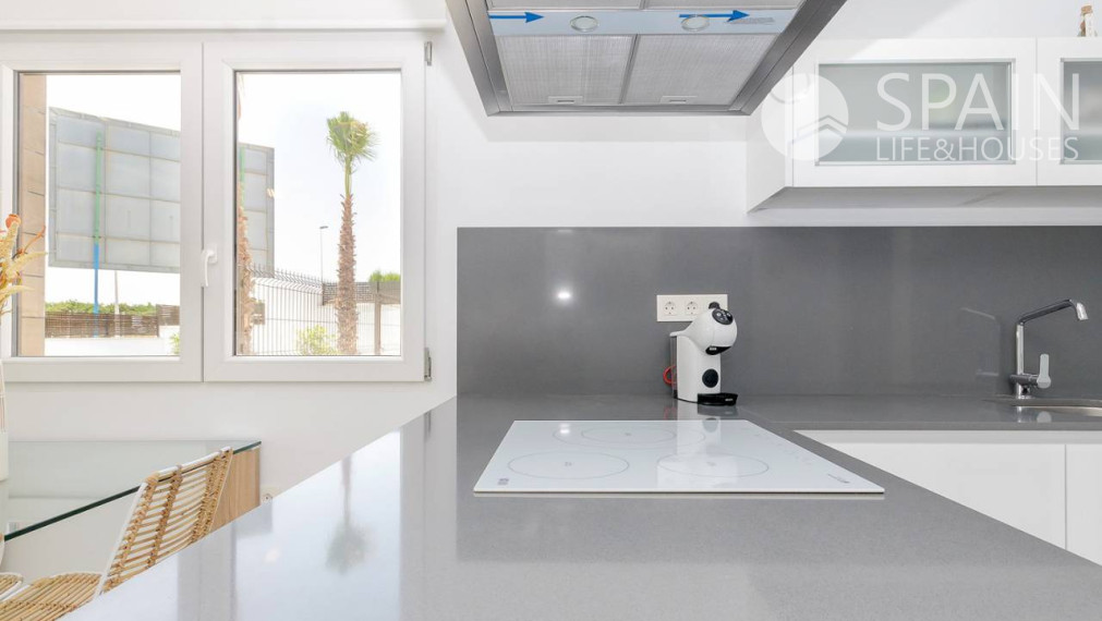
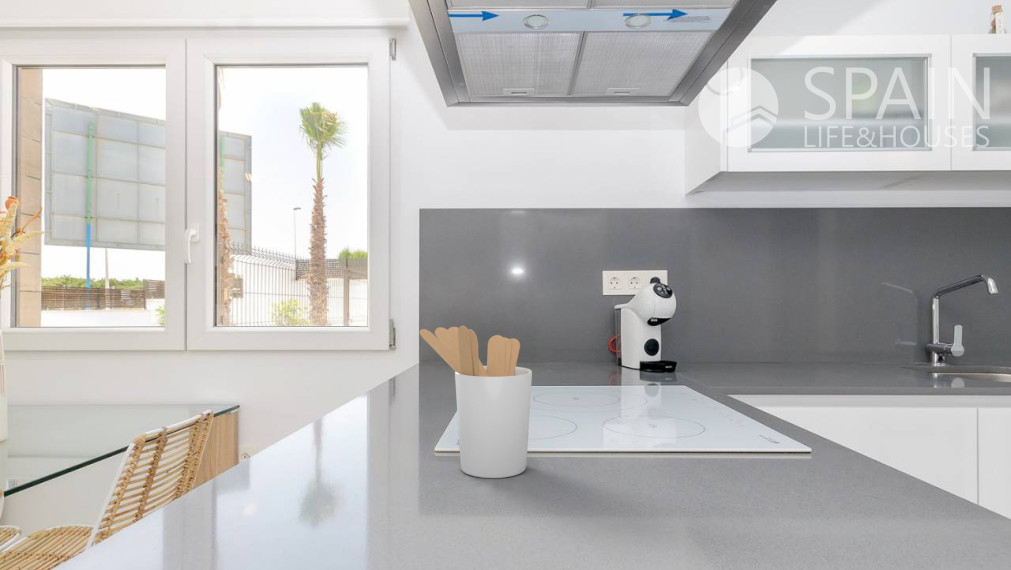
+ utensil holder (476, 393)
